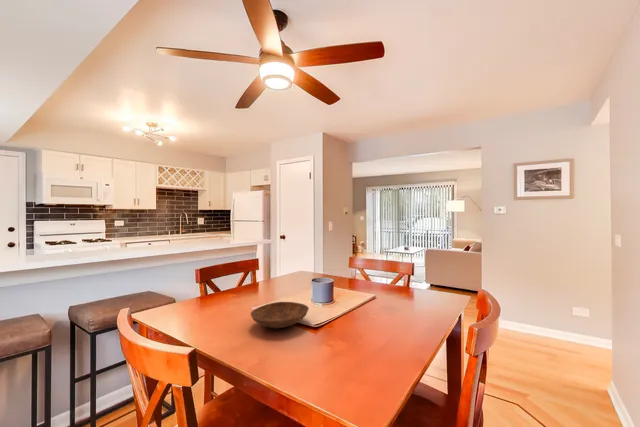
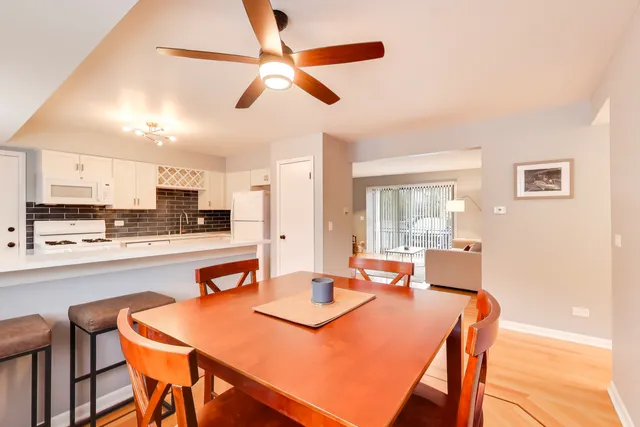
- bowl (280, 317)
